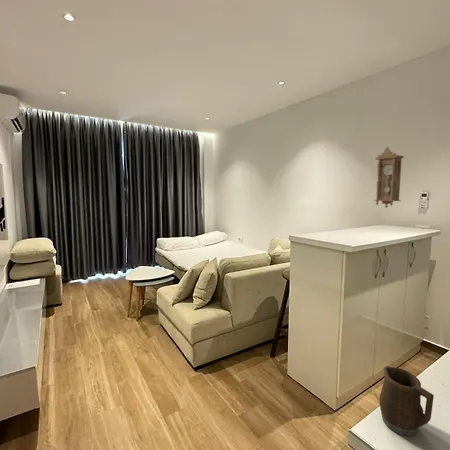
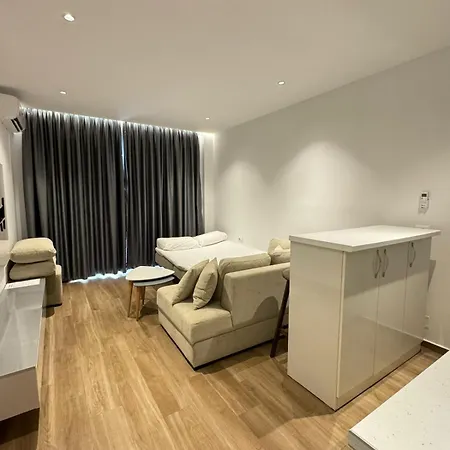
- pendulum clock (388, 178)
- mug (405, 402)
